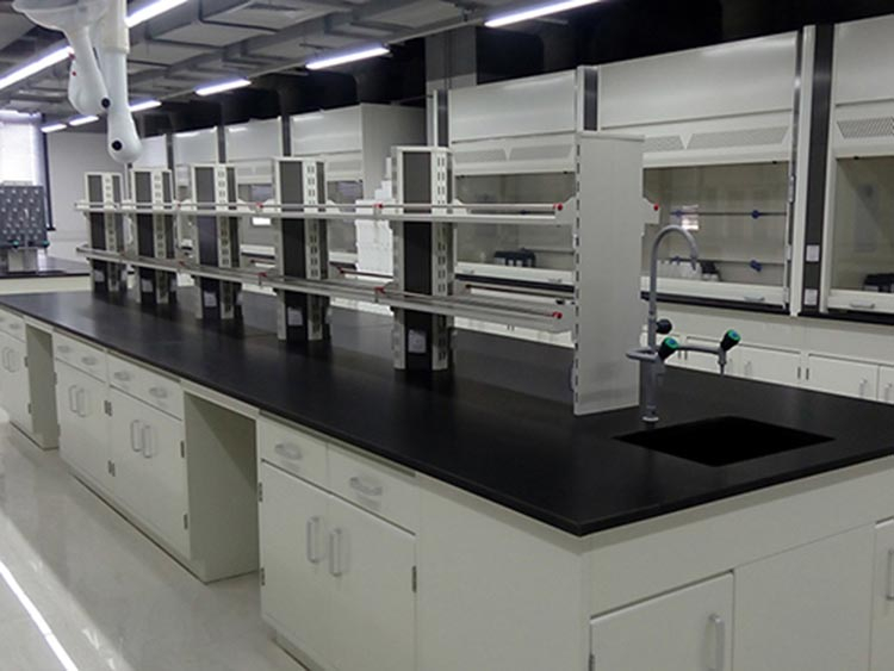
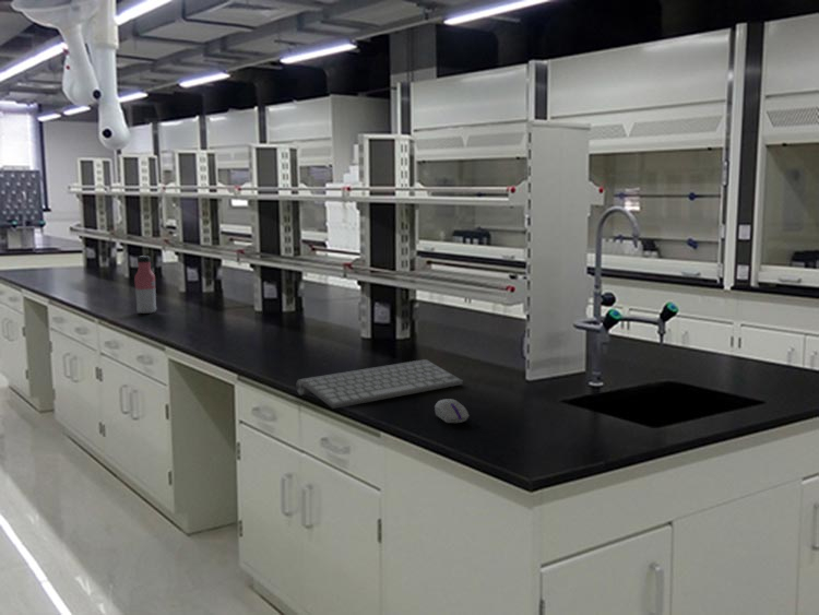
+ computer mouse (450, 409)
+ water bottle (145, 284)
+ computer keyboard (381, 380)
